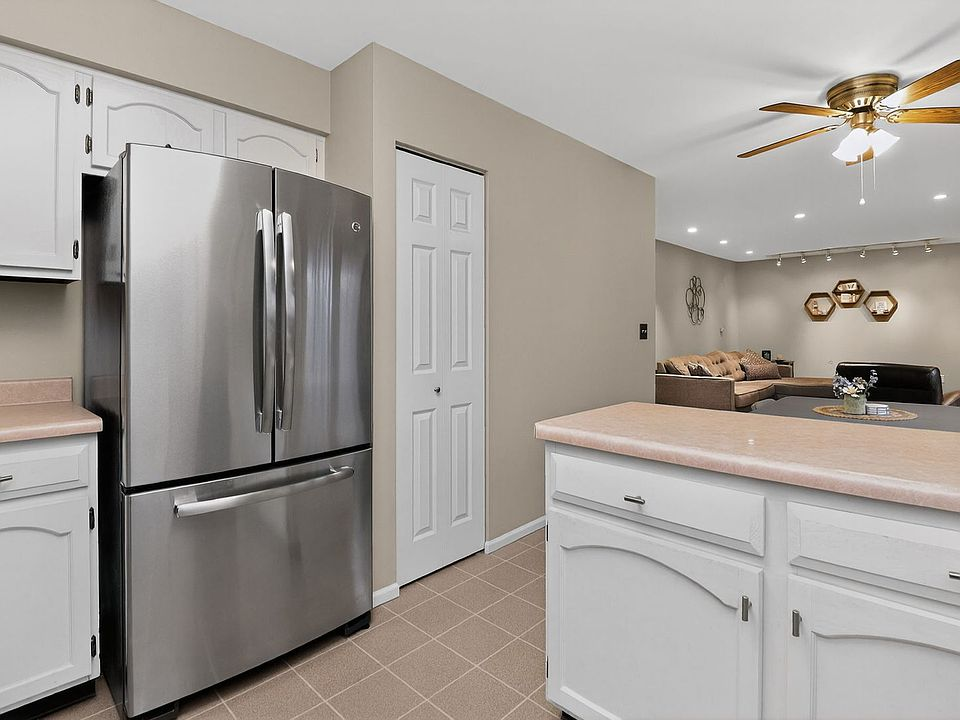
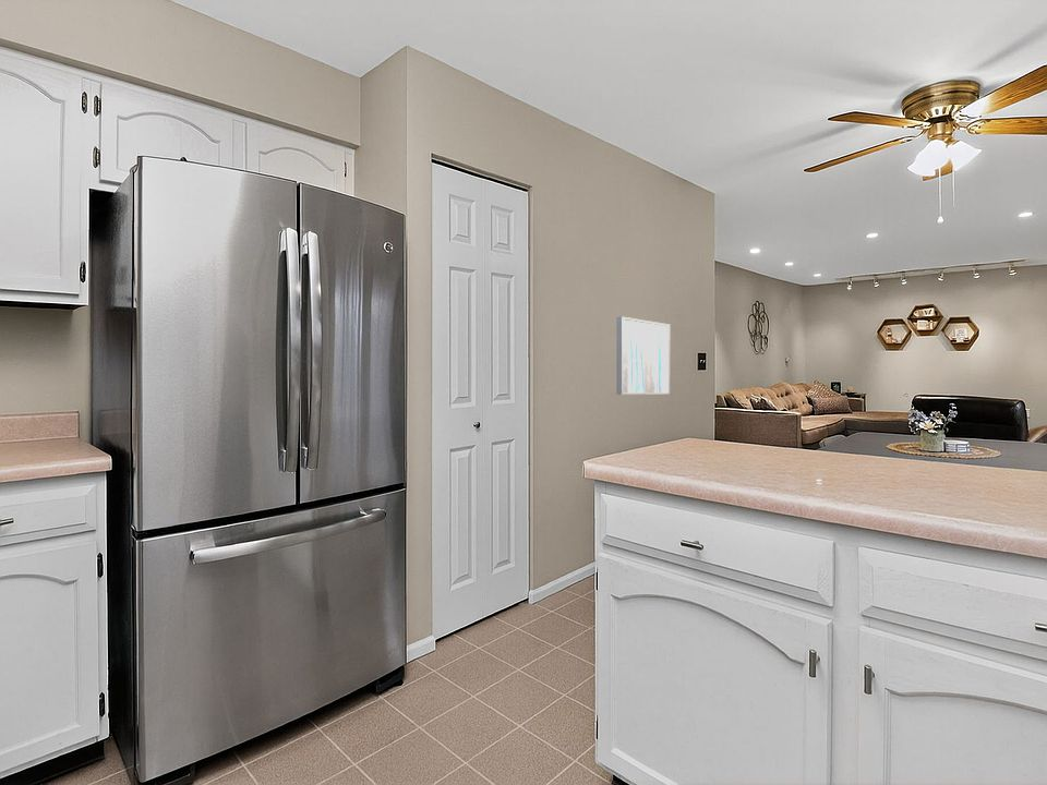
+ wall art (645, 357)
